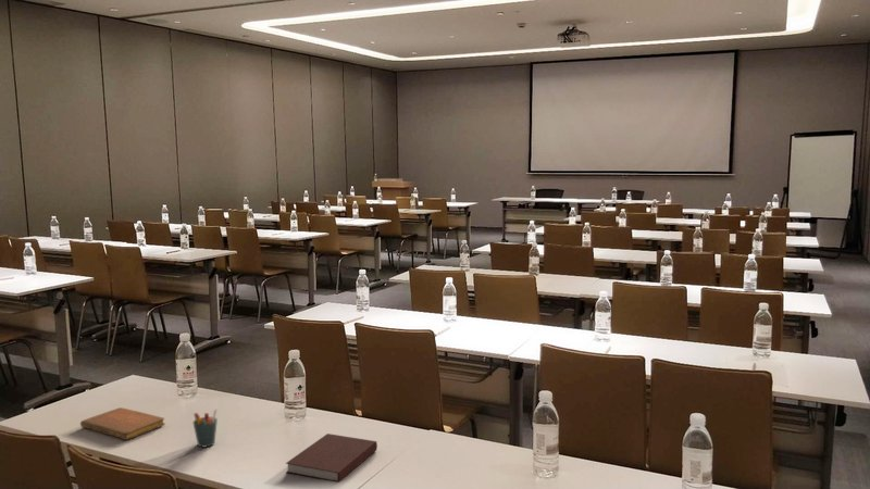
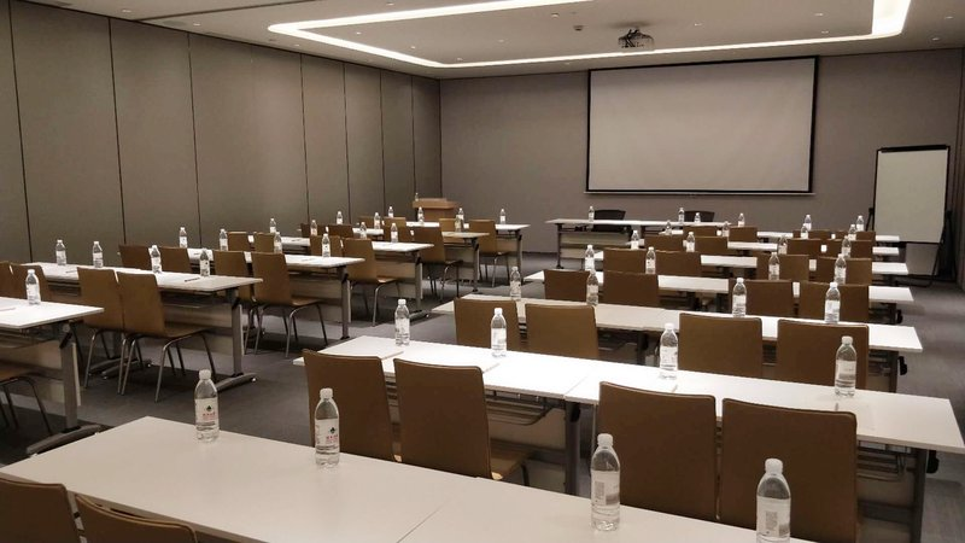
- notebook (333, 455)
- pen holder (204, 426)
- notebook (123, 423)
